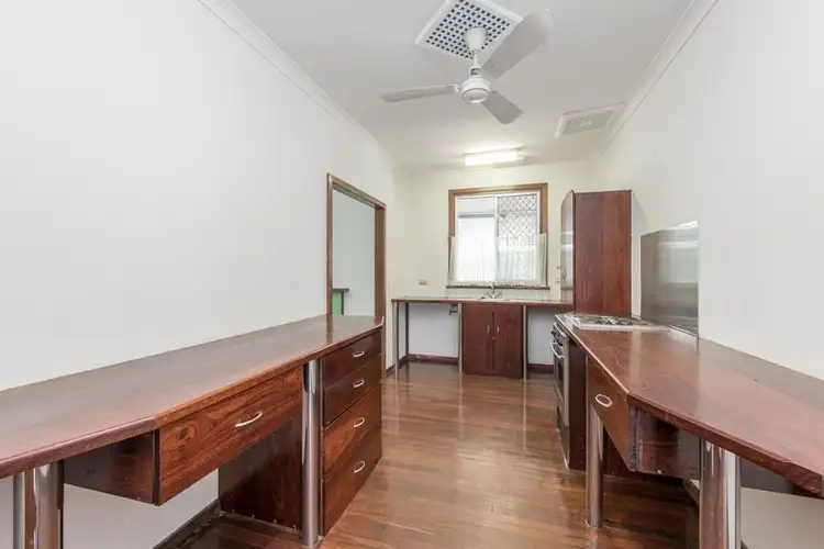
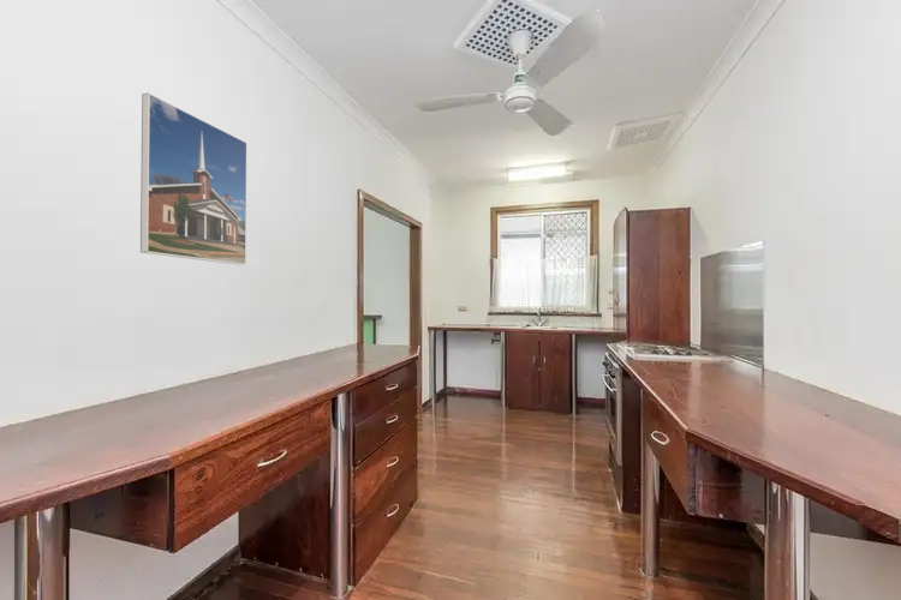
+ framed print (201, 190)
